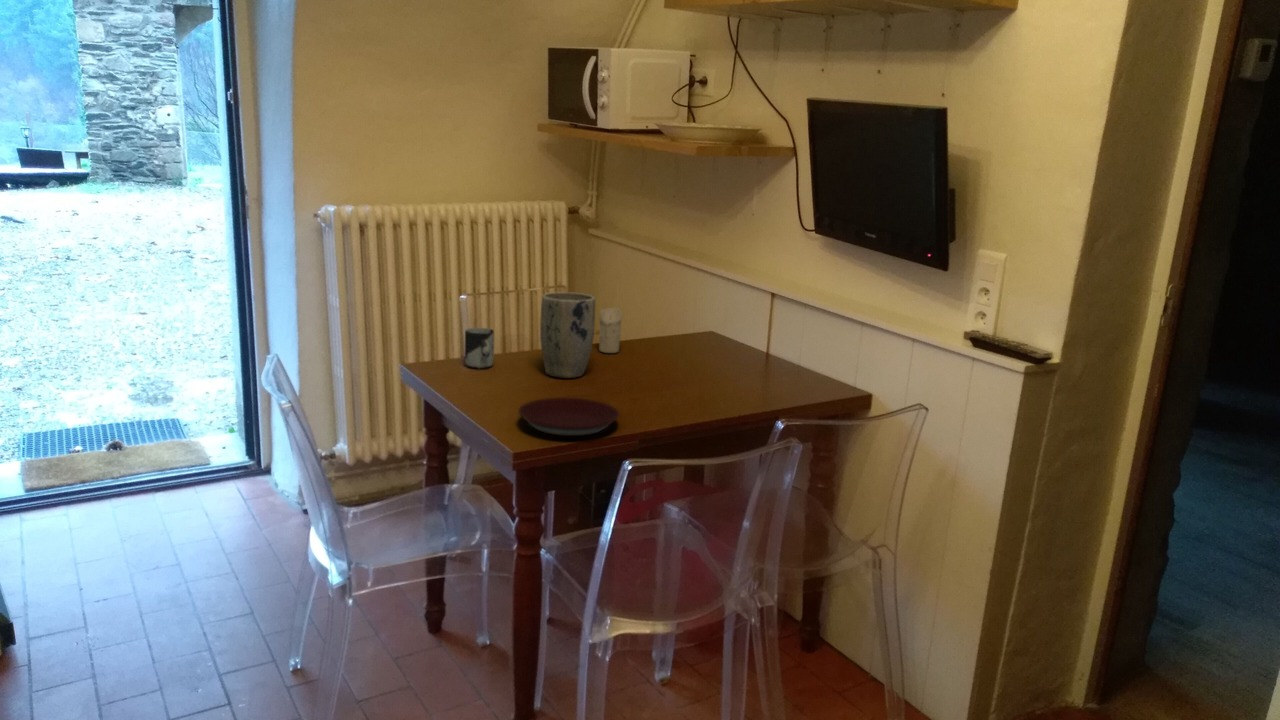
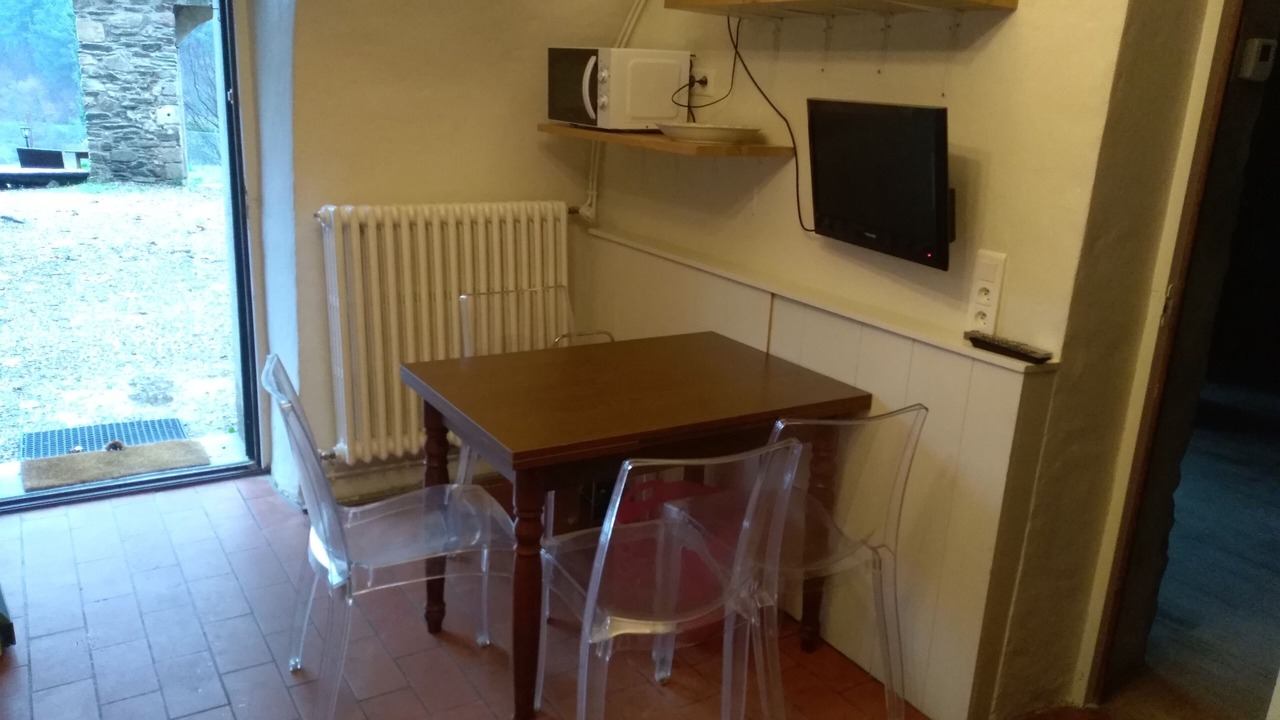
- cup (480, 349)
- plate (568, 418)
- plant pot (567, 335)
- candle (609, 330)
